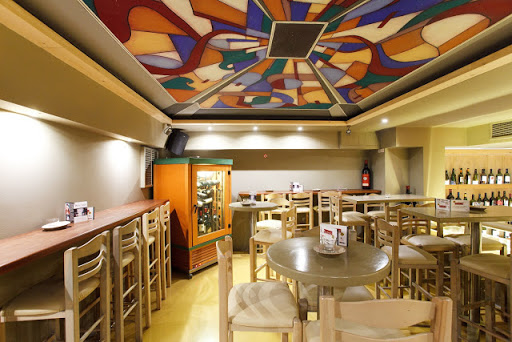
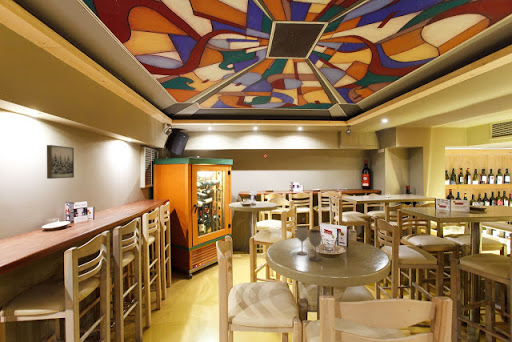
+ wall art (61, 162)
+ wineglass (310, 242)
